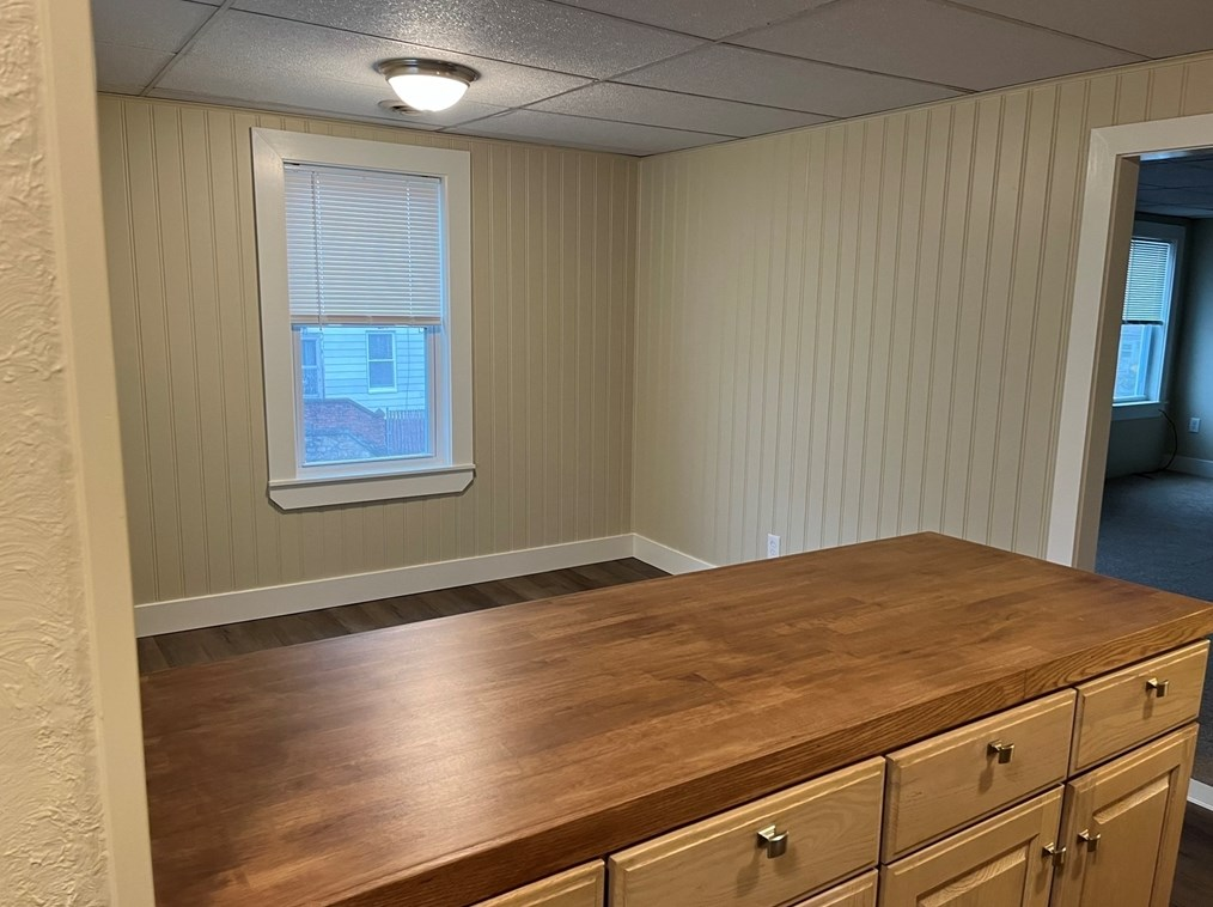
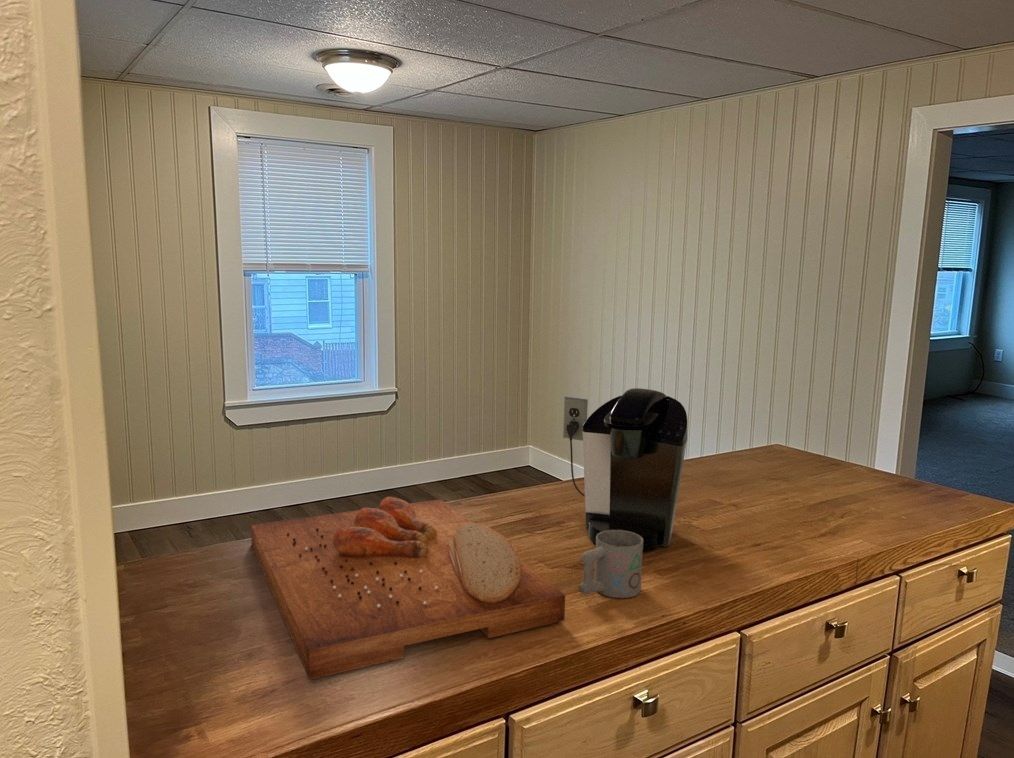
+ mug (609, 566)
+ cutting board (391, 552)
+ coffee maker (609, 457)
